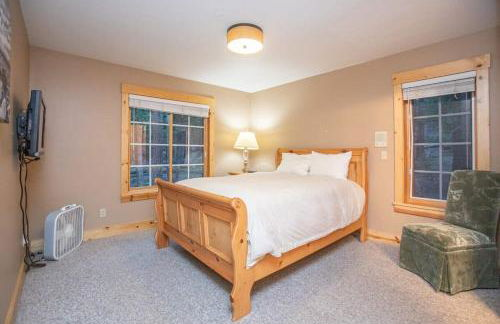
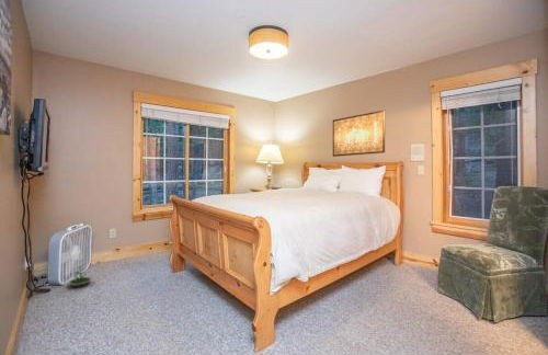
+ wall art (356, 135)
+ terrarium (81, 270)
